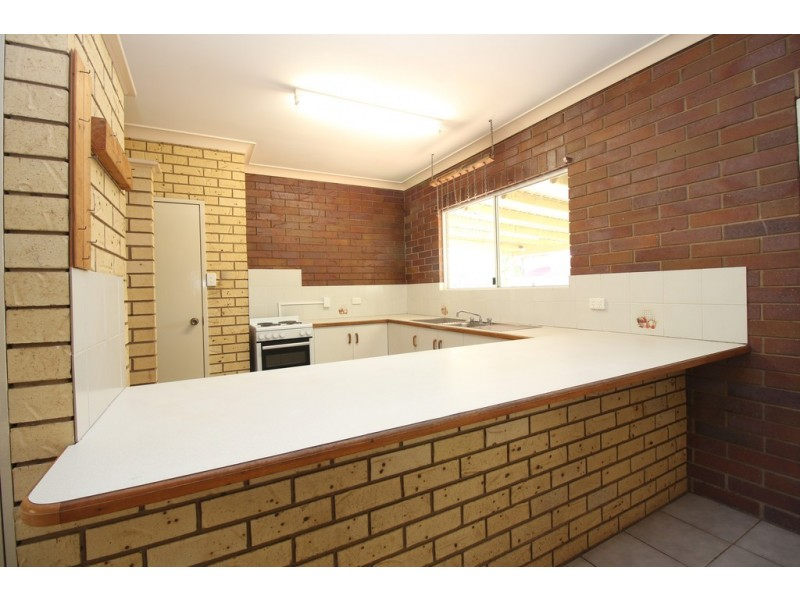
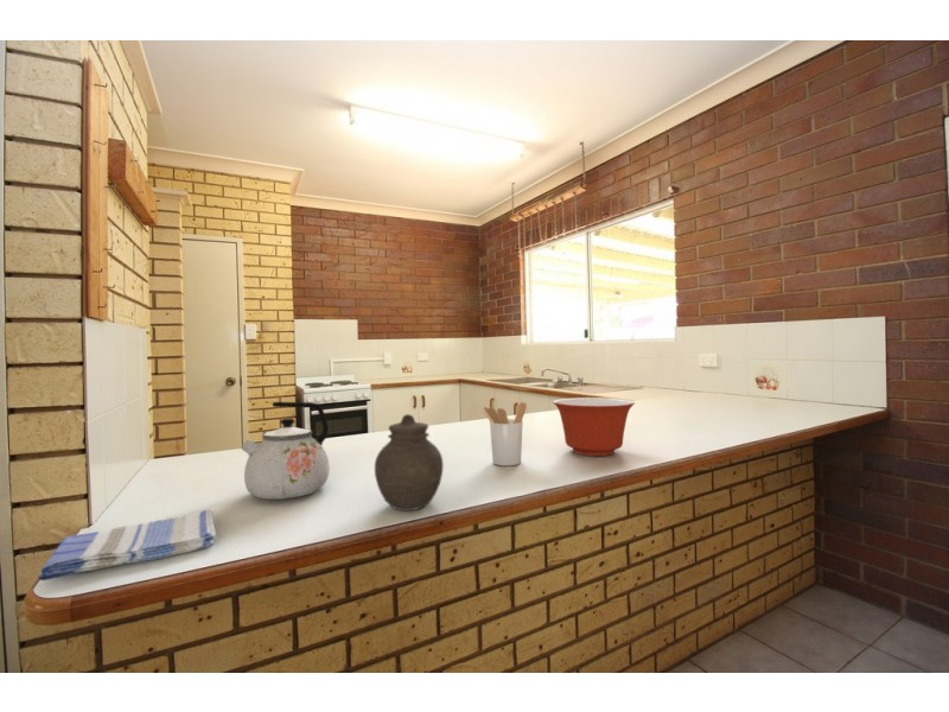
+ dish towel (140, 538)
+ utensil holder (503, 433)
+ jar (408, 459)
+ kettle (286, 446)
+ mixing bowl (593, 426)
